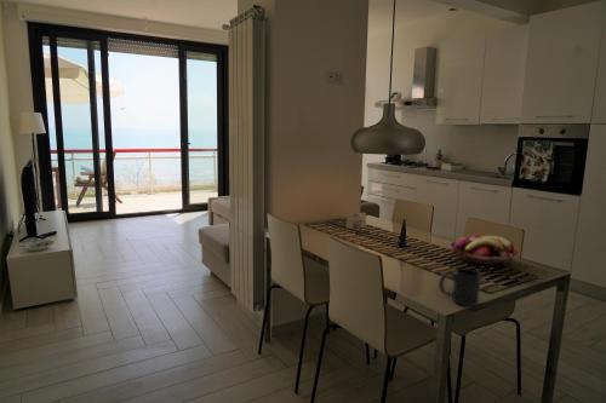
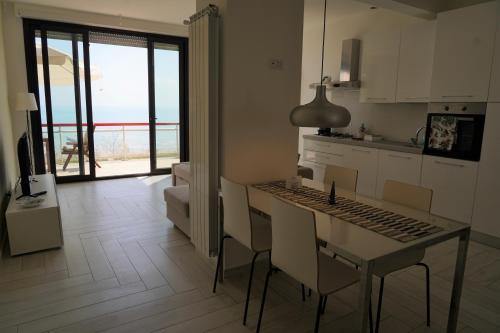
- fruit basket (484, 248)
- mug (461, 286)
